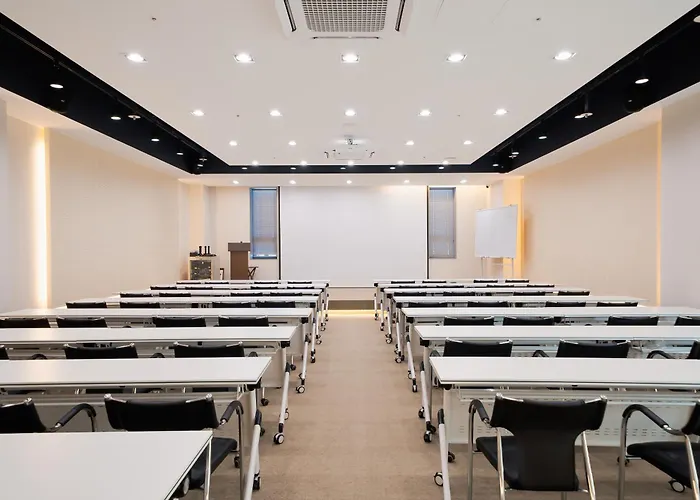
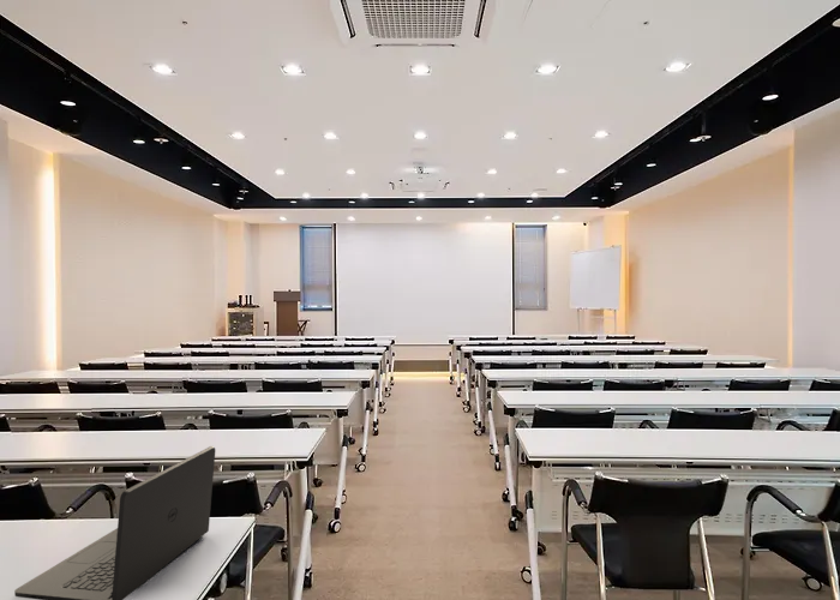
+ laptop (125, 512)
